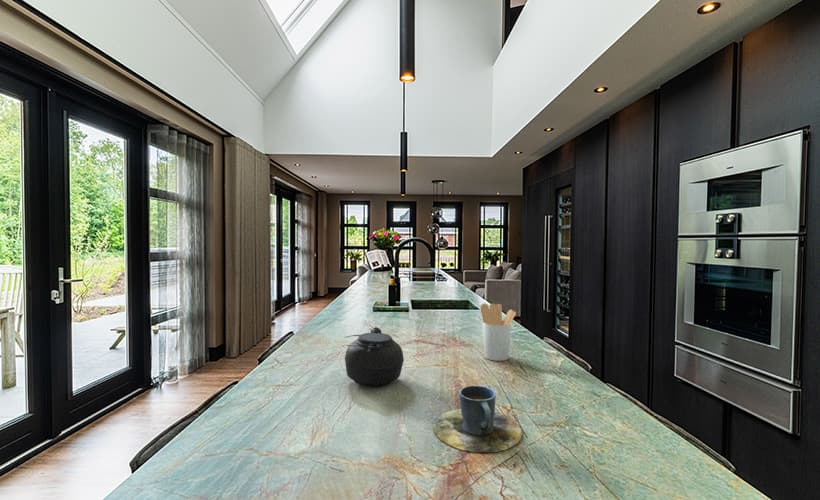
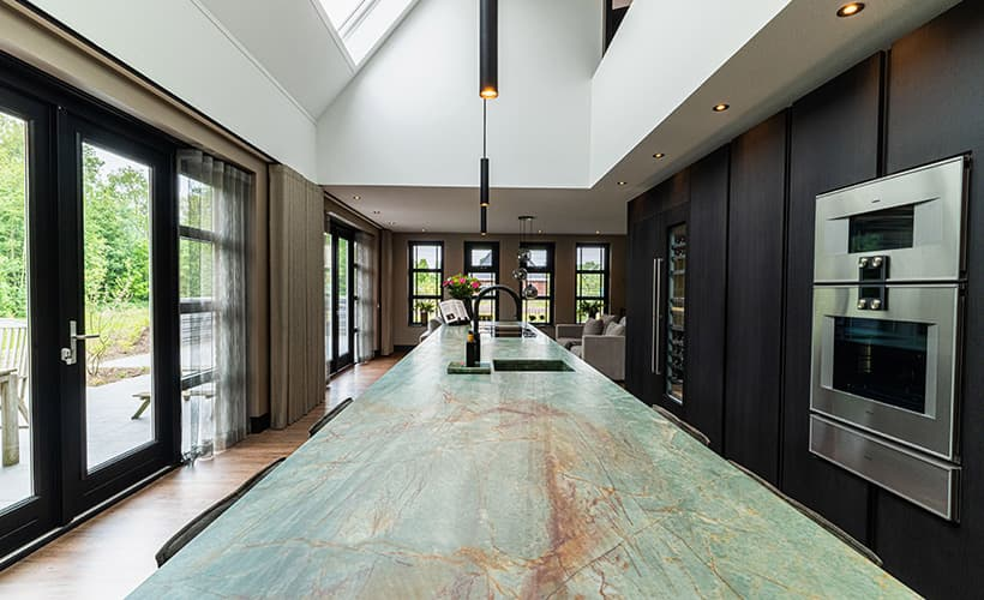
- utensil holder (494, 329)
- teapot (374, 356)
- cup (476, 410)
